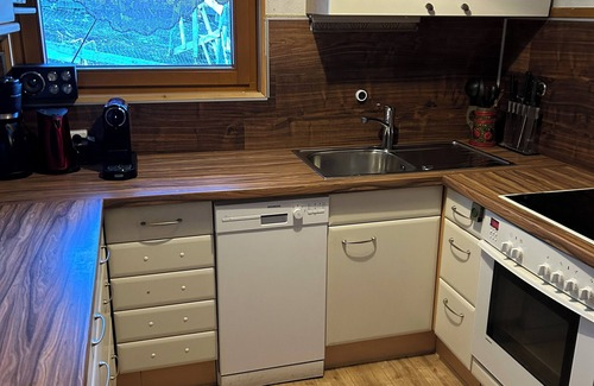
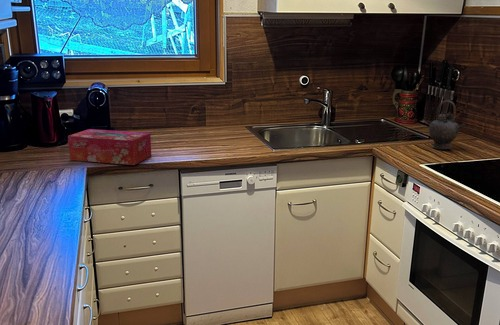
+ teapot (447, 125)
+ tissue box (110, 146)
